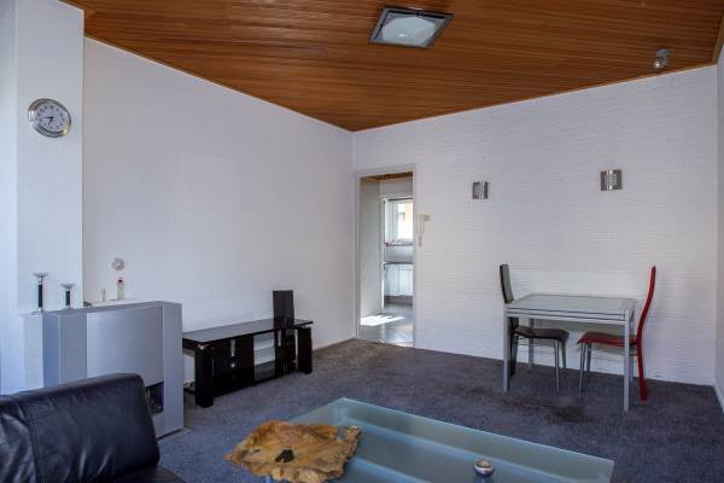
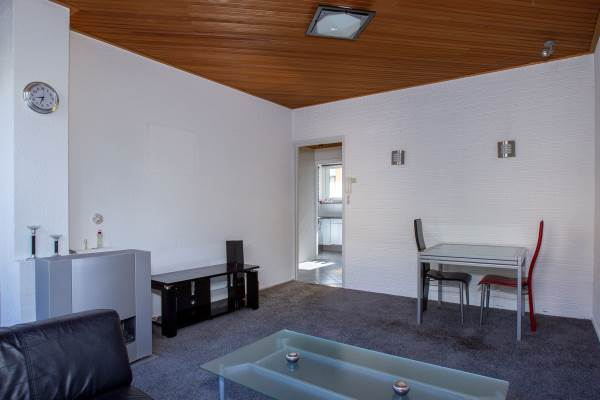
- decorative tray (297, 447)
